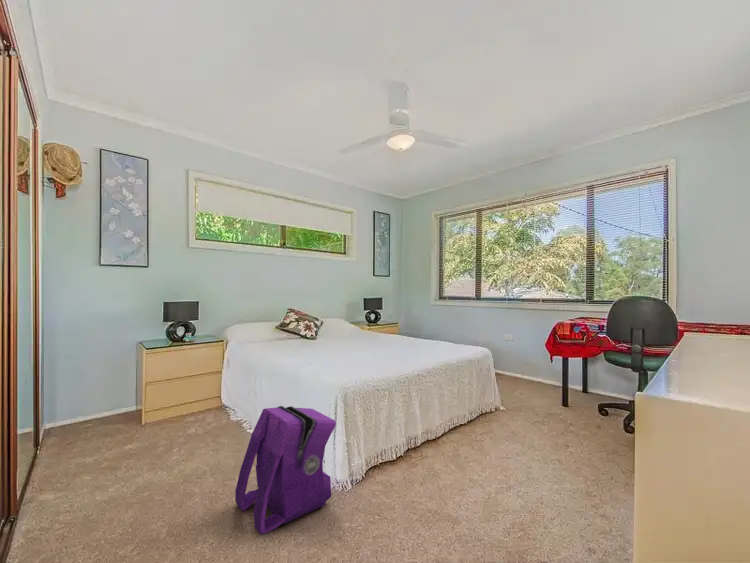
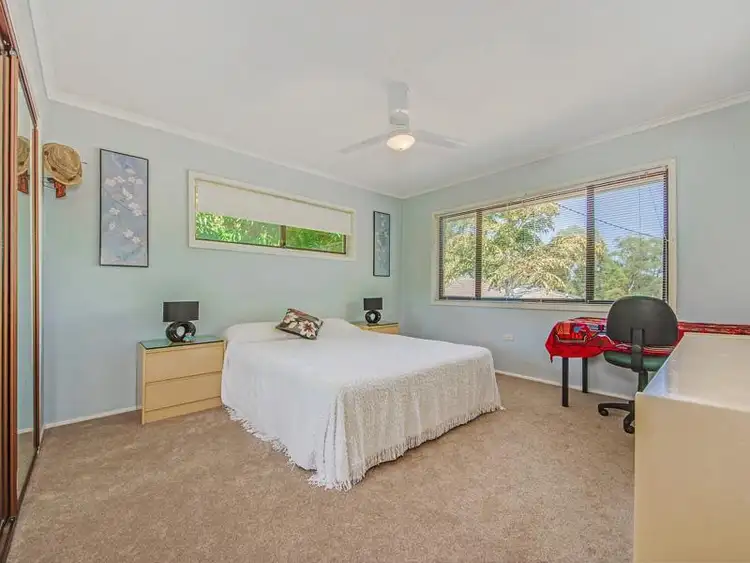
- backpack (289, 457)
